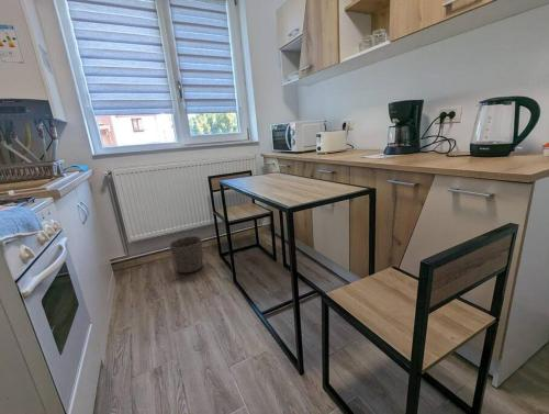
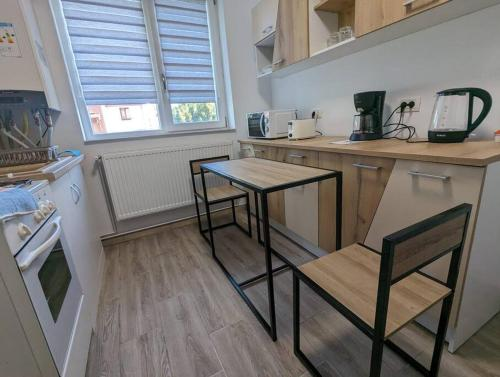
- waste basket (188, 255)
